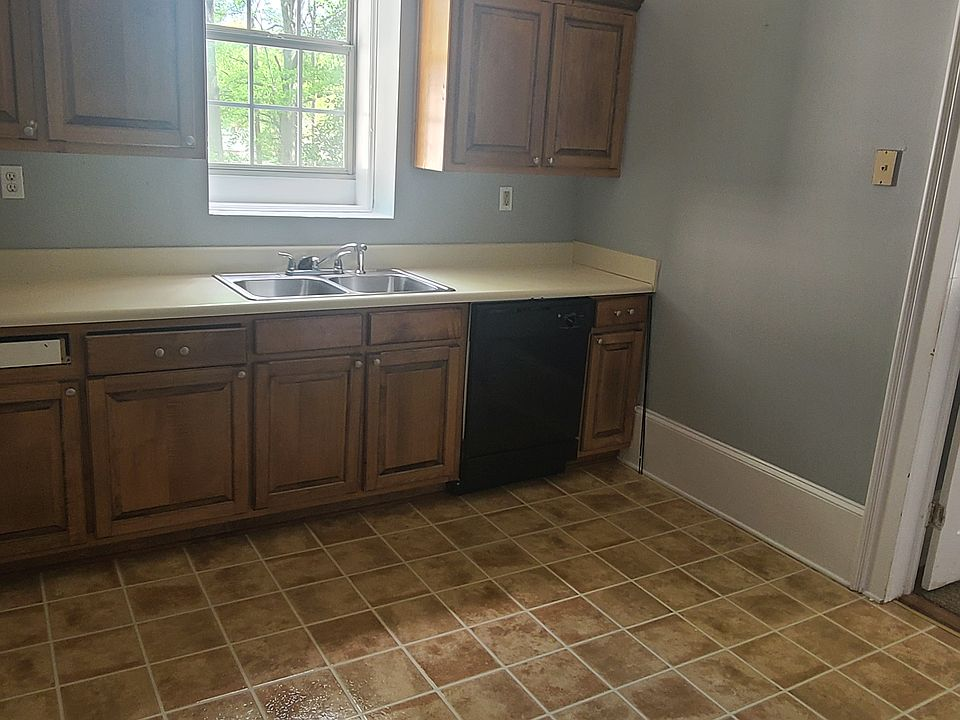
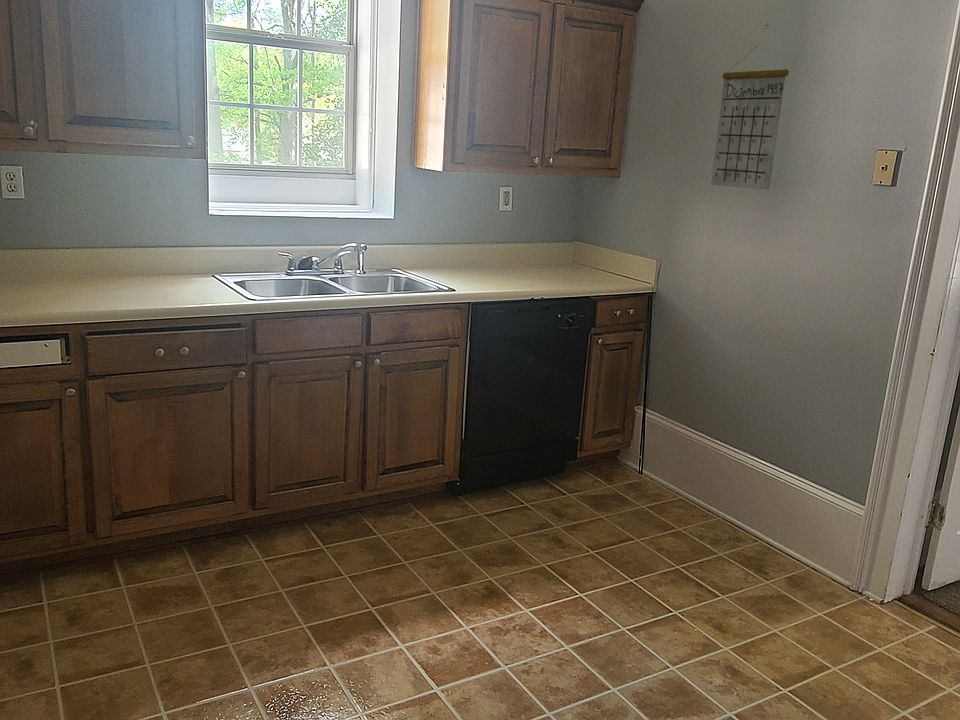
+ calendar (748, 116)
